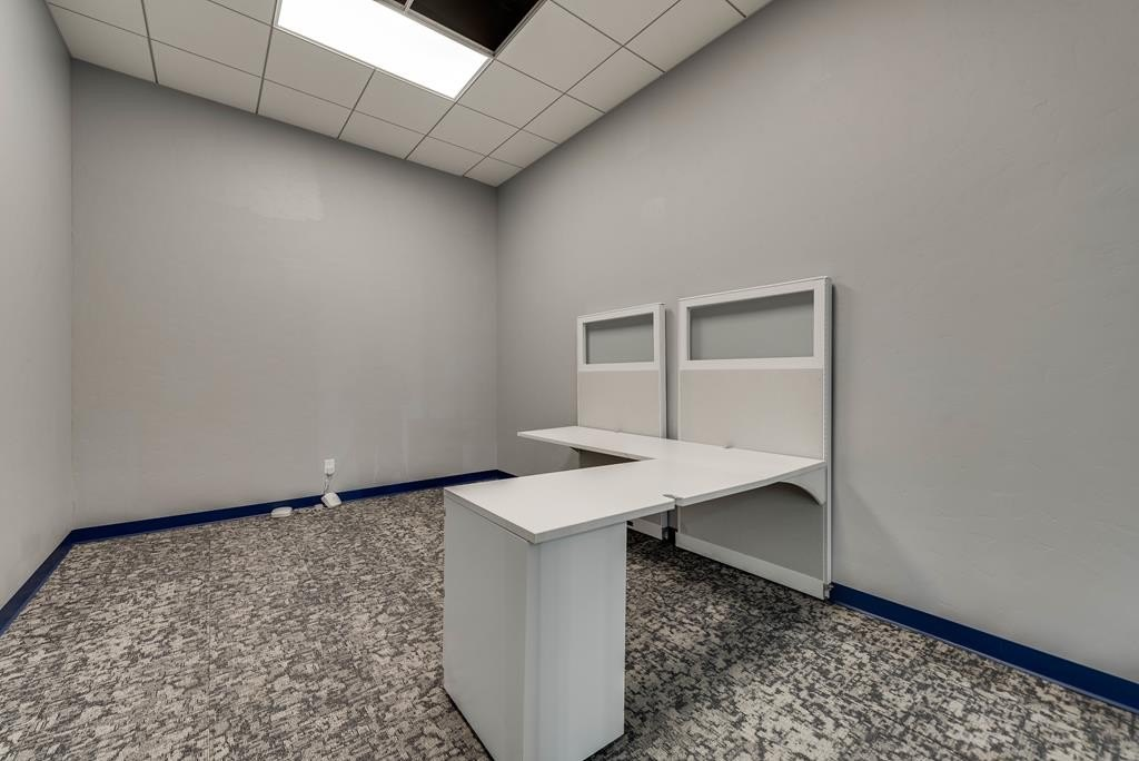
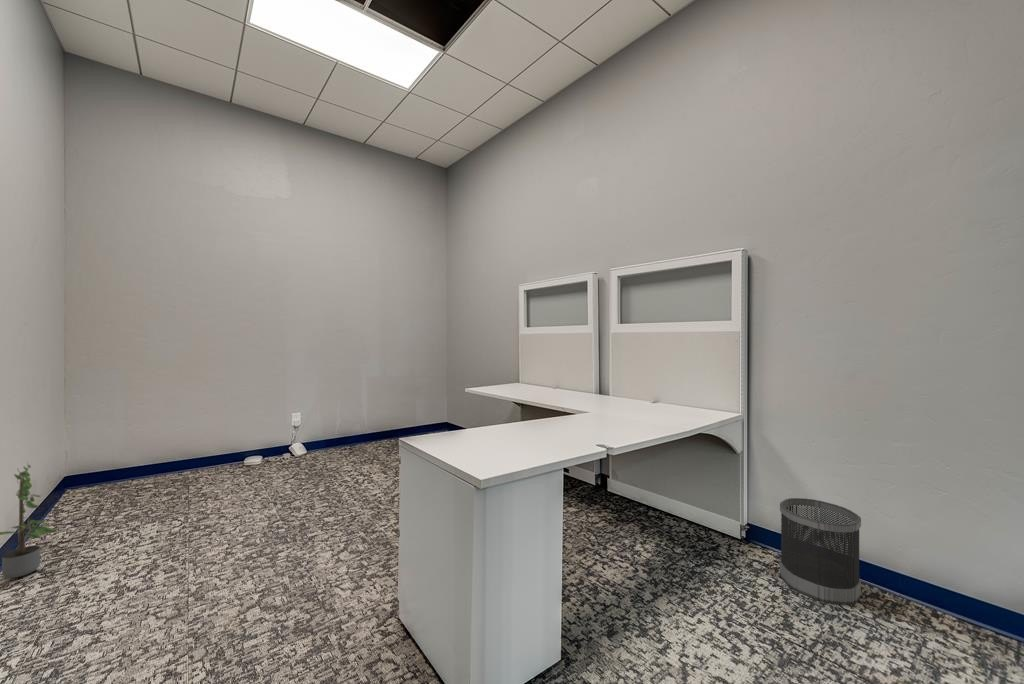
+ potted plant (28, 518)
+ wastebasket (818, 546)
